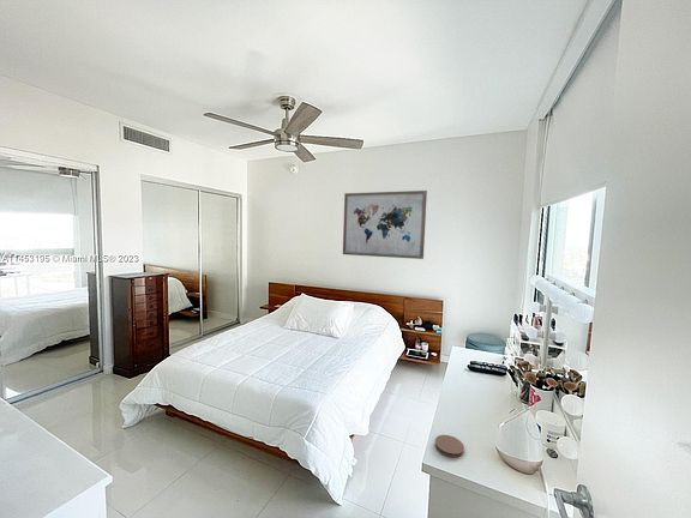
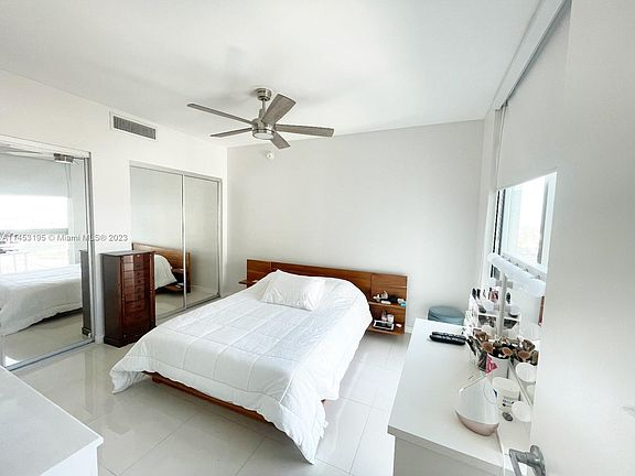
- wall art (381, 224)
- coaster (449, 445)
